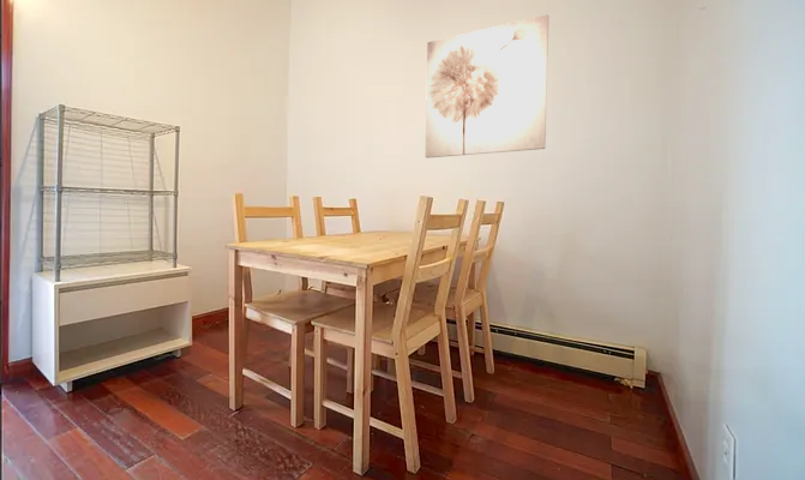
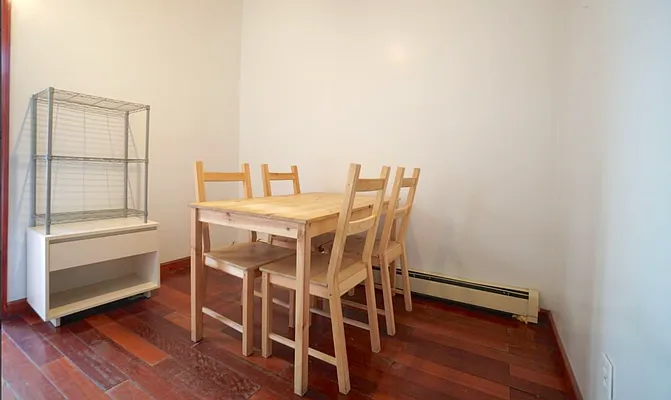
- wall art (482, 91)
